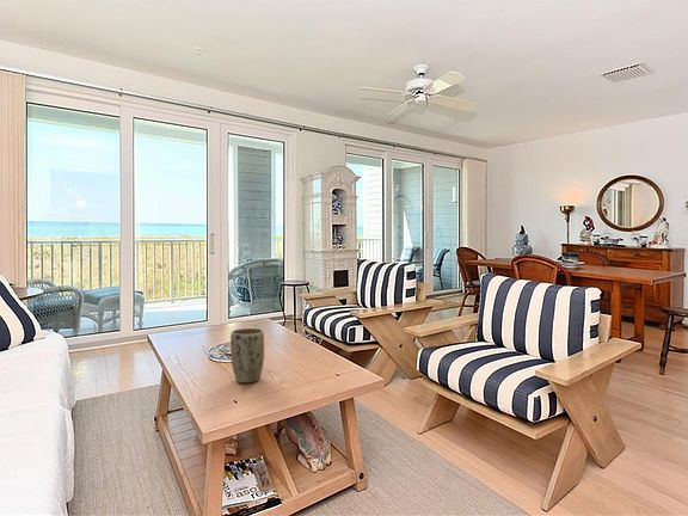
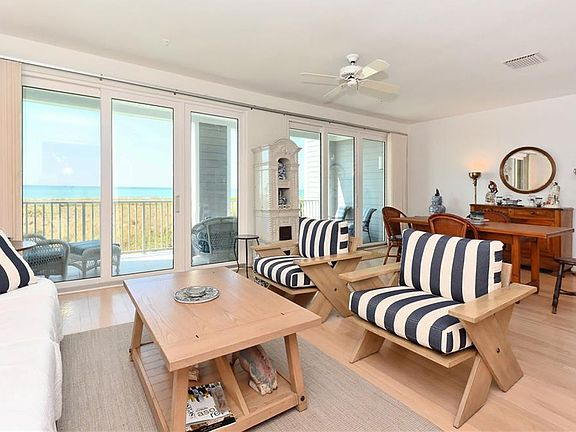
- plant pot (247, 355)
